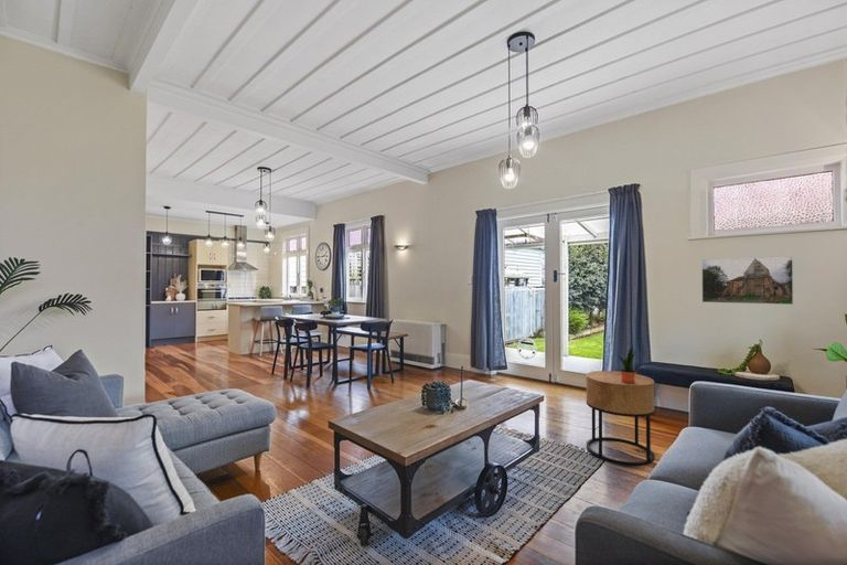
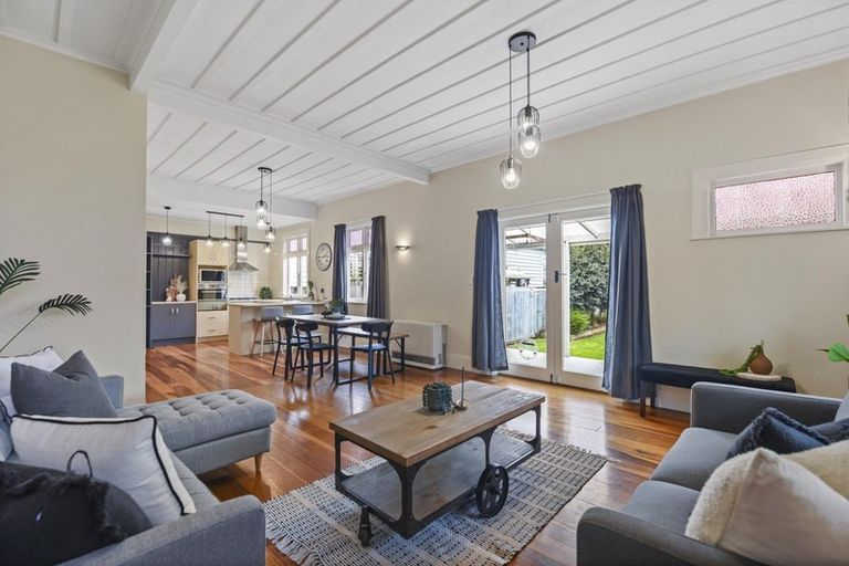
- potted plant (628, 363)
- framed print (744, 280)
- side table (619, 414)
